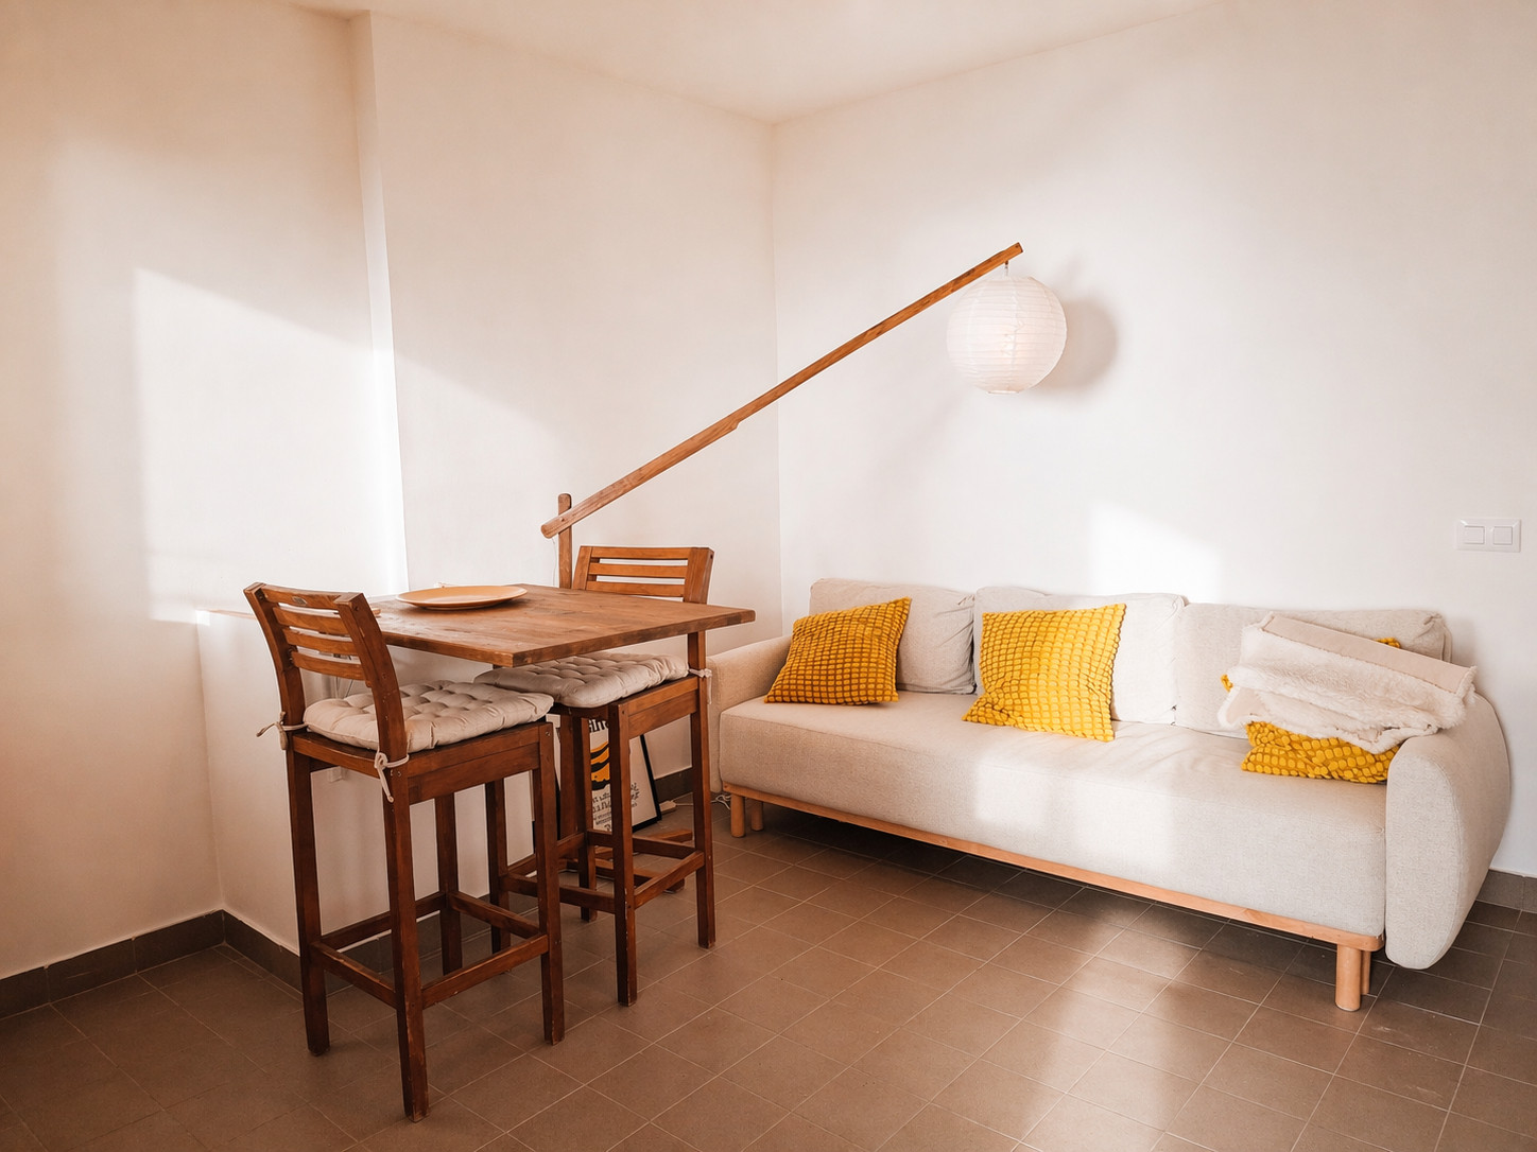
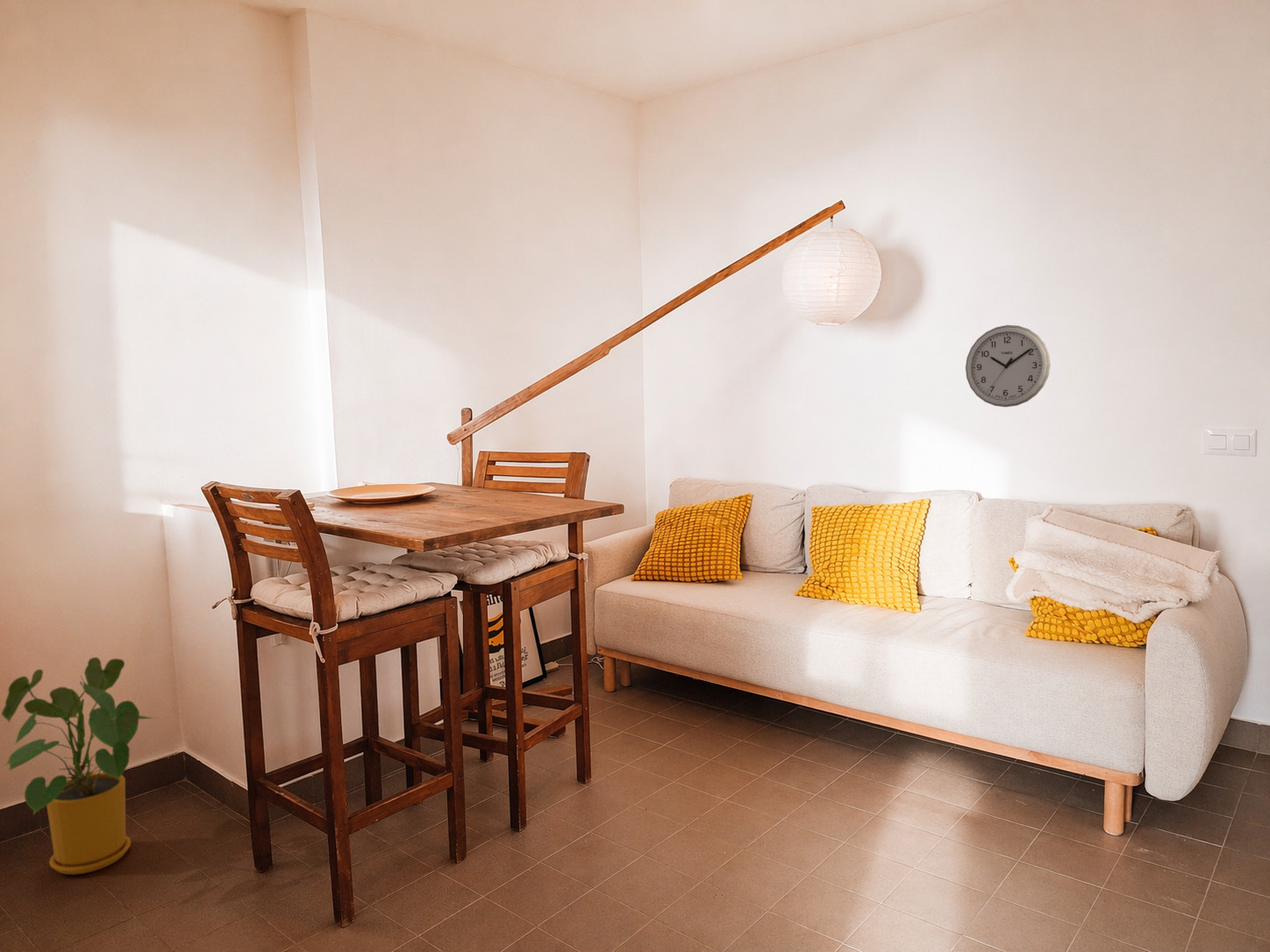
+ wall clock (1006, 366)
+ house plant (75, 769)
